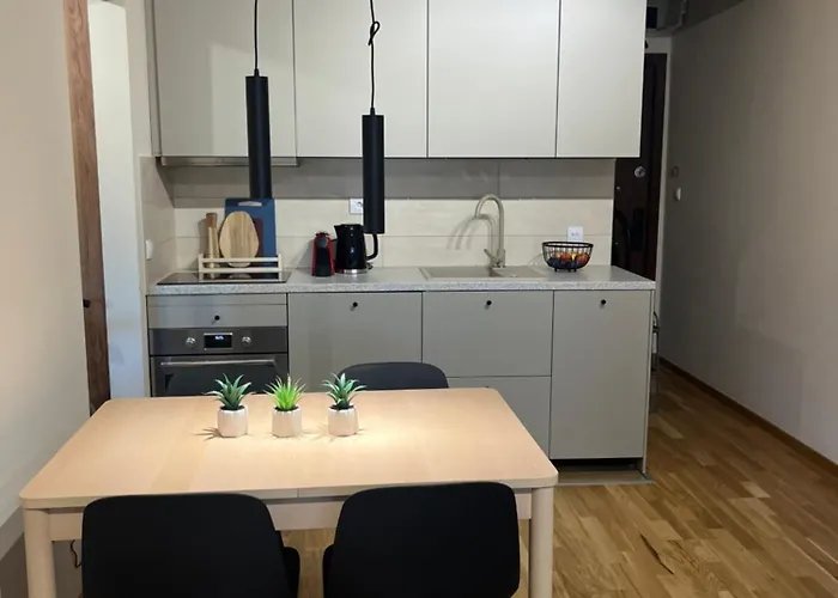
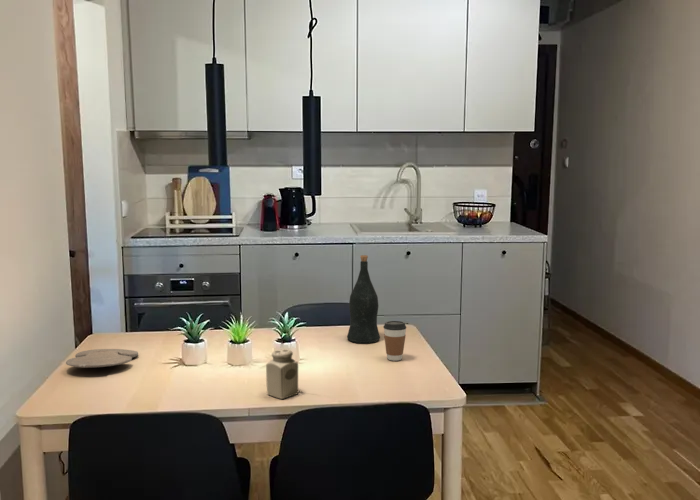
+ salt shaker (282, 372)
+ coffee cup (394, 340)
+ wine bottle (363, 298)
+ paint palette (103, 357)
